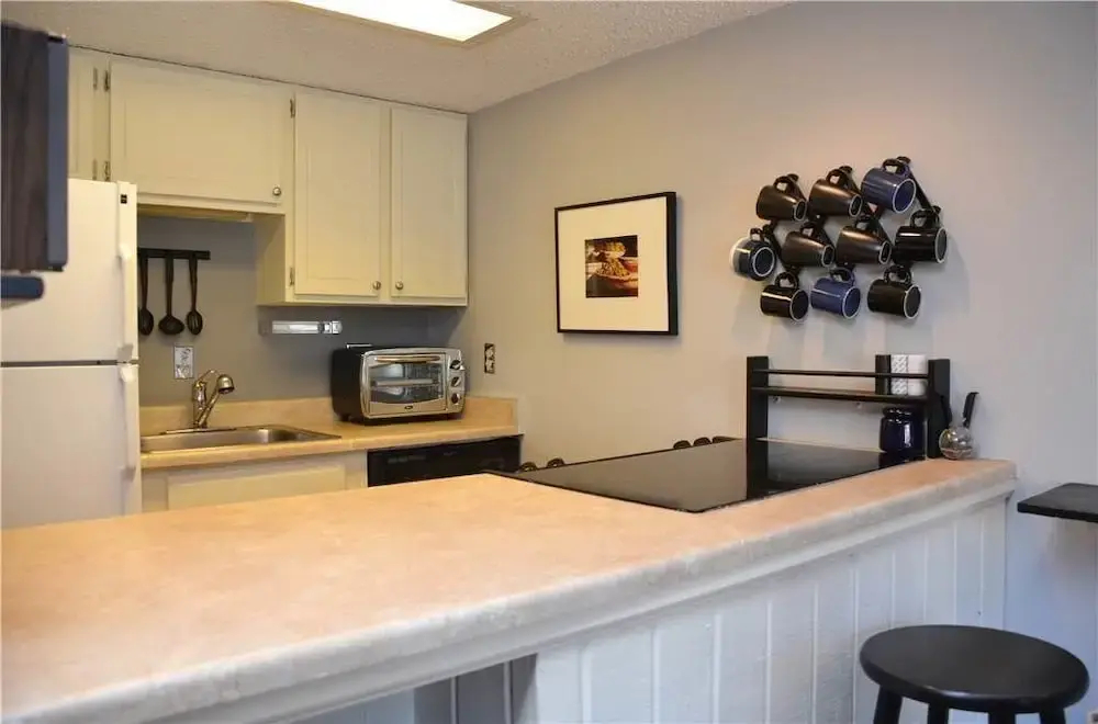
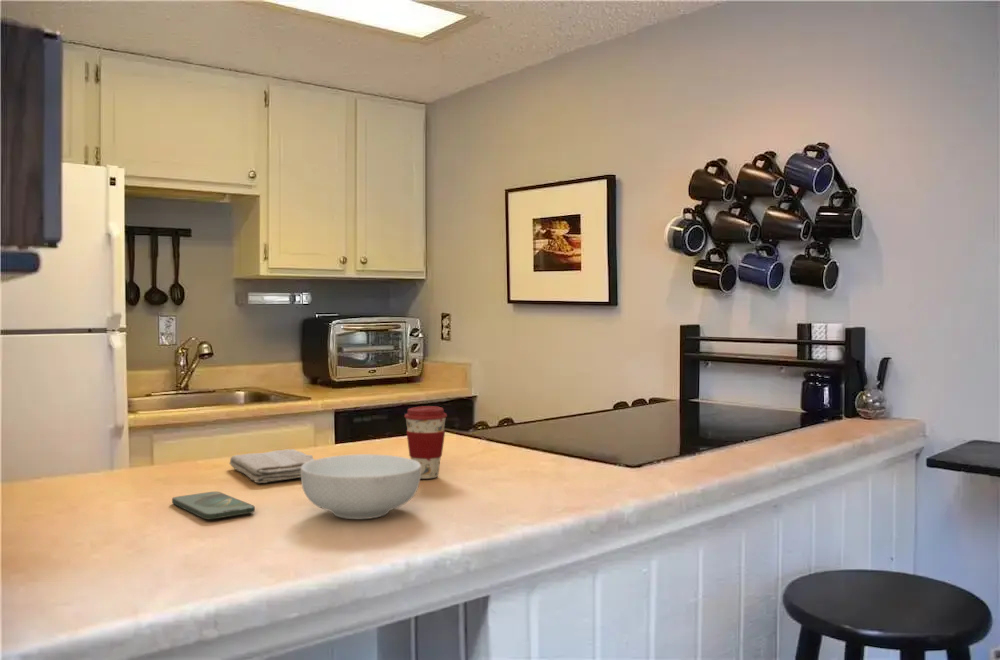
+ washcloth (274, 463)
+ cereal bowl (361, 488)
+ smartphone (212, 504)
+ coffee cup (425, 442)
